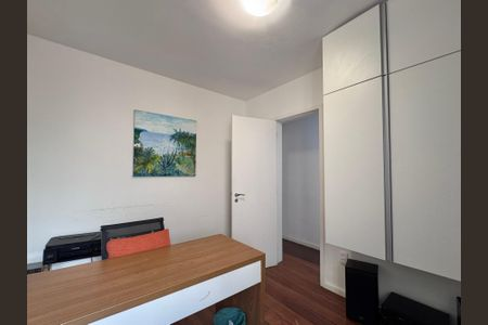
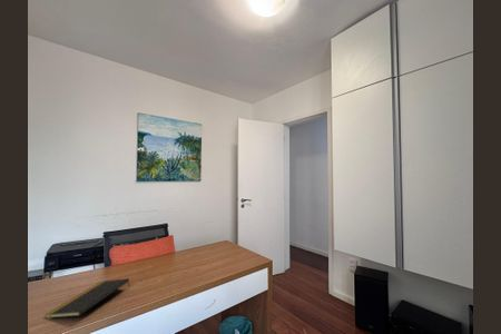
+ notepad (91, 295)
